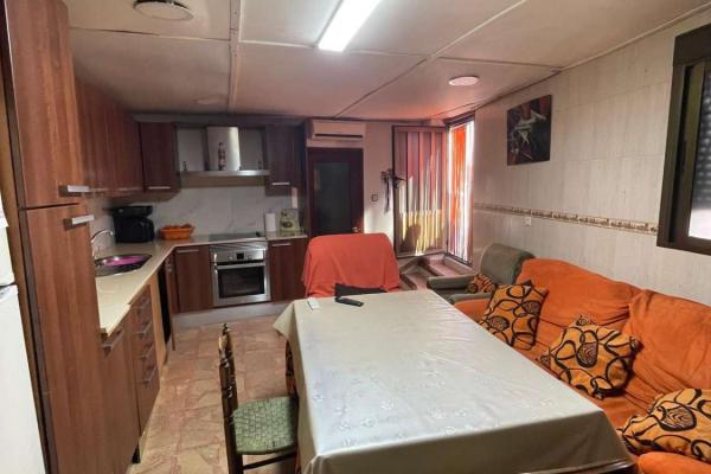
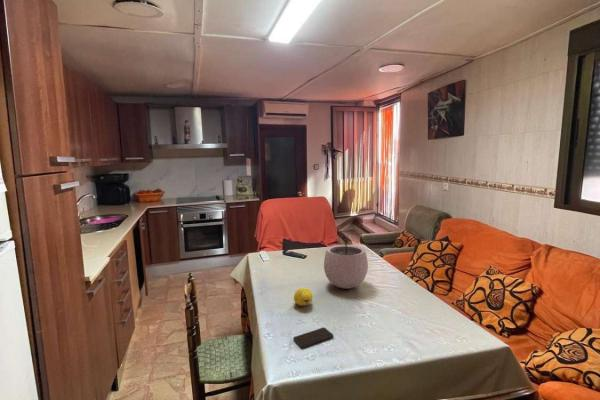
+ plant pot (345, 259)
+ fruit (303, 296)
+ smartphone (313, 337)
